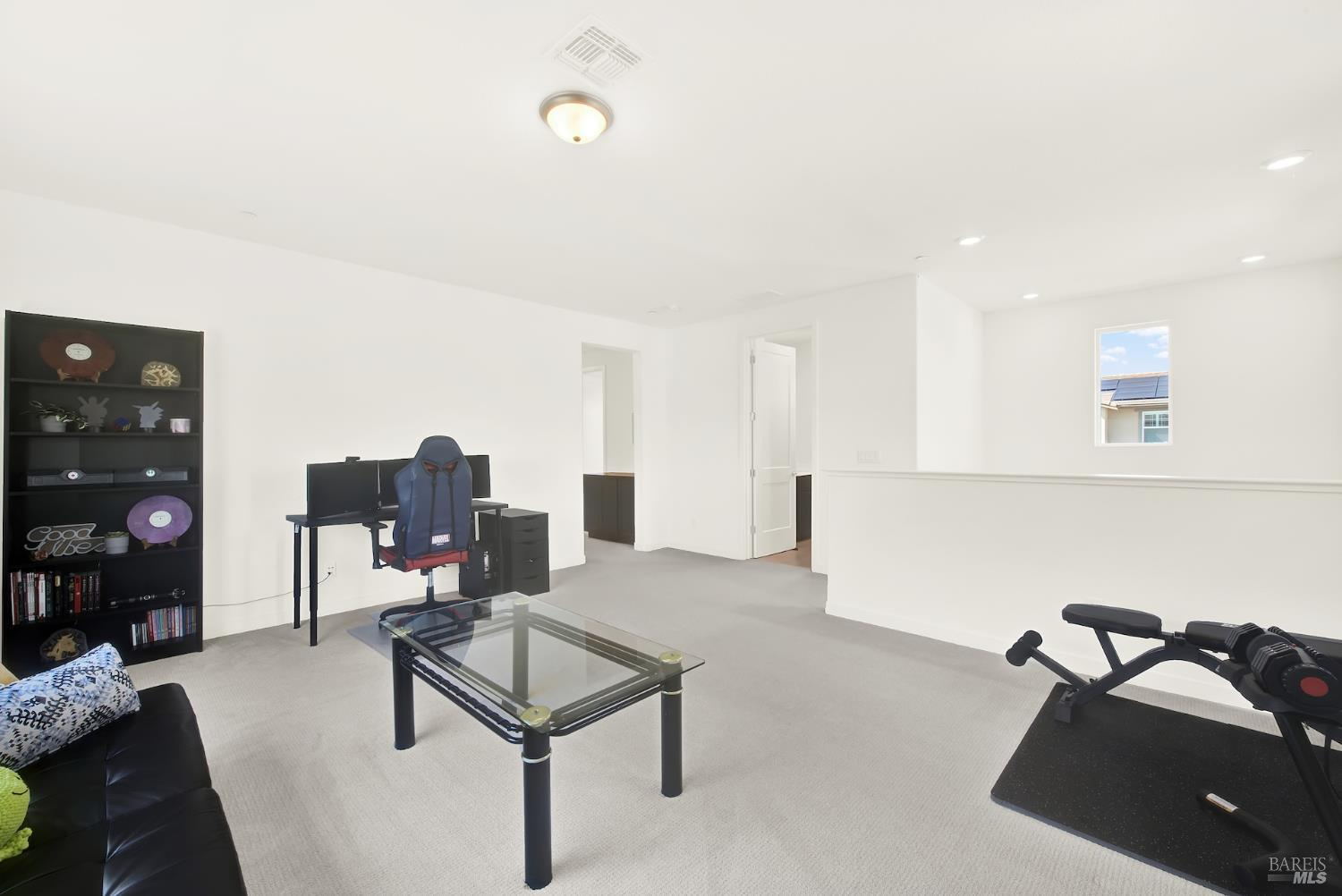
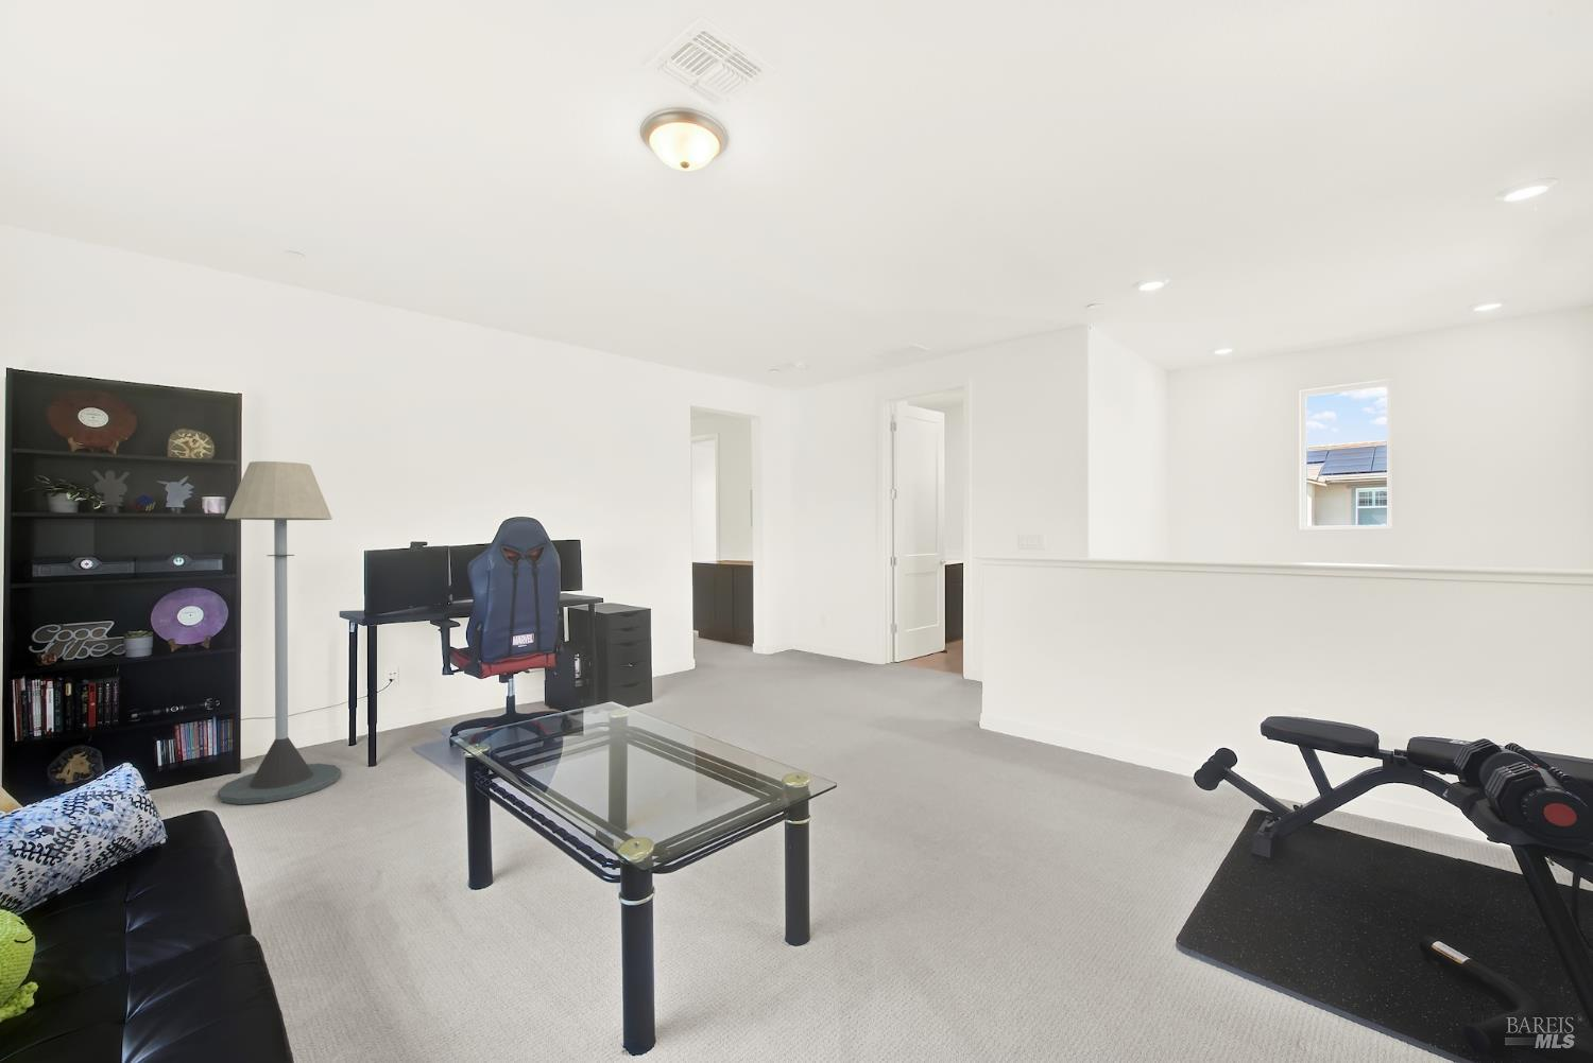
+ floor lamp (280, 624)
